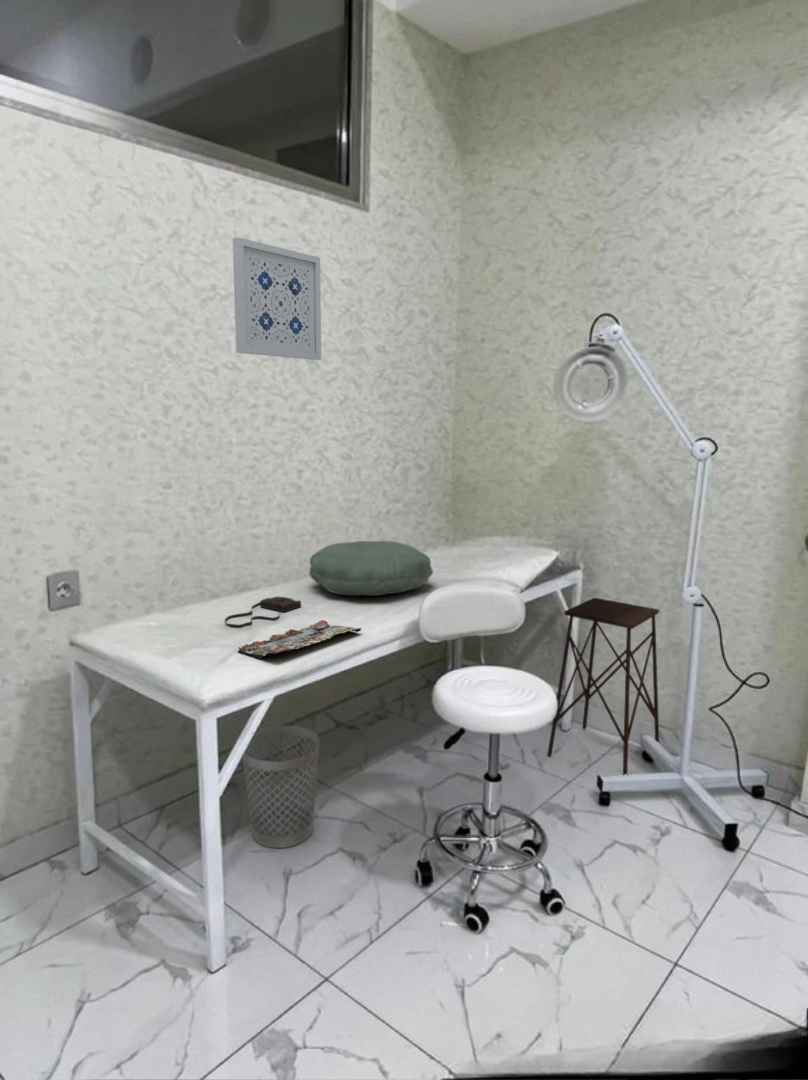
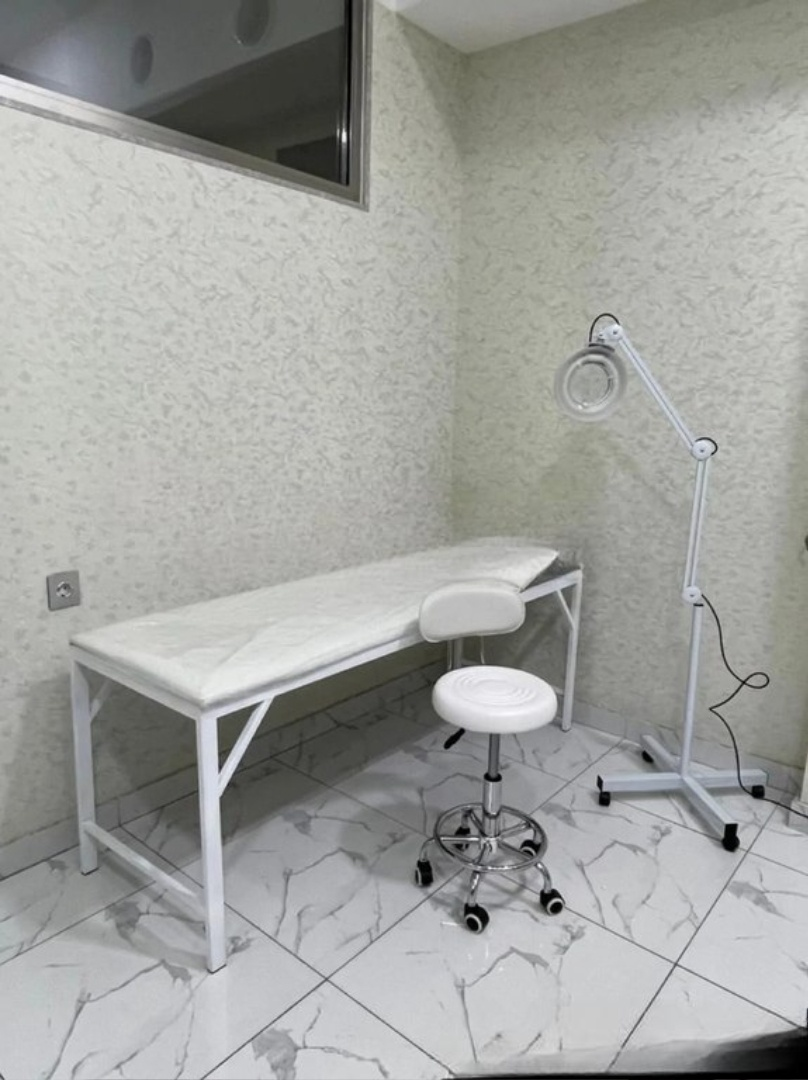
- side table (606, 681)
- wall art (279, 303)
- shoulder bag (262, 616)
- wastebasket (283, 787)
- pillow (368, 566)
- magazine (300, 636)
